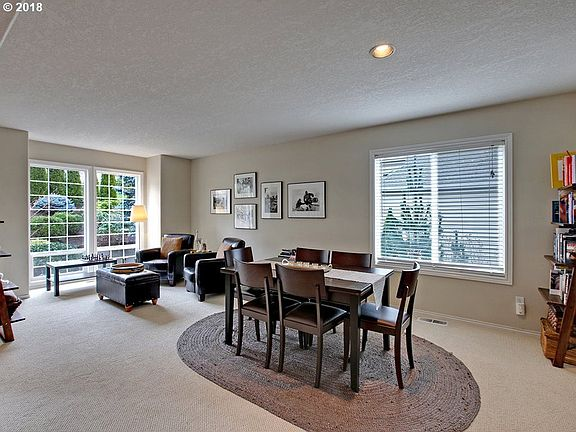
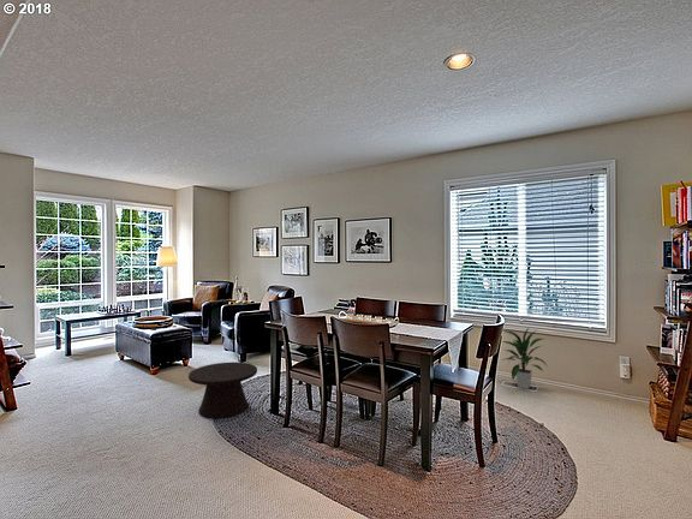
+ indoor plant (521, 357)
+ side table (223, 389)
